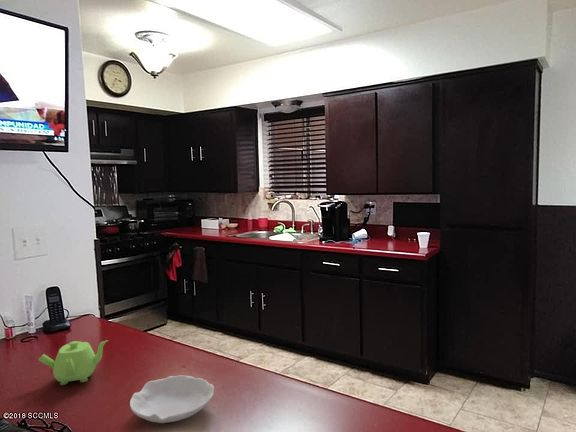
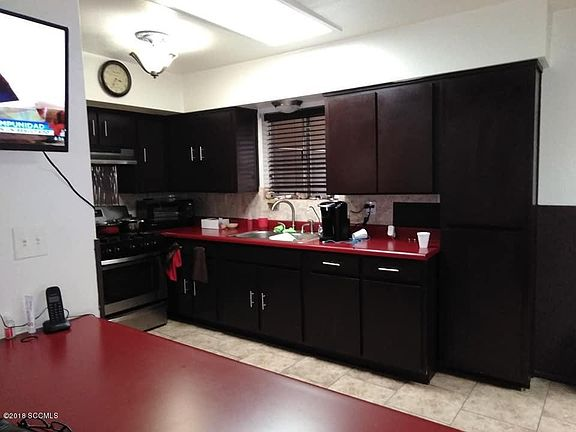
- bowl (173, 402)
- teapot (74, 361)
